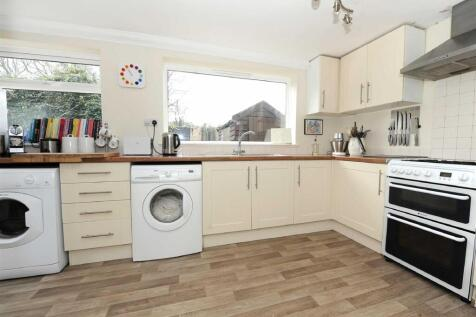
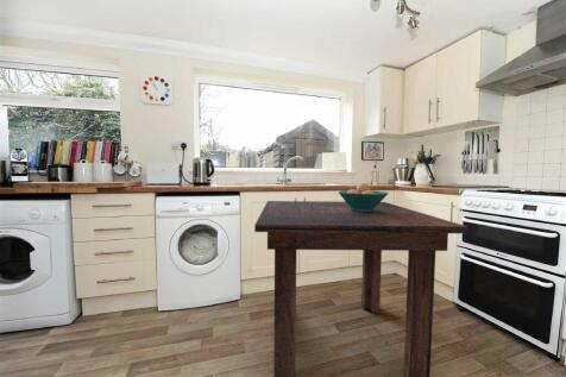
+ dining table (337, 249)
+ fruit bowl (361, 196)
